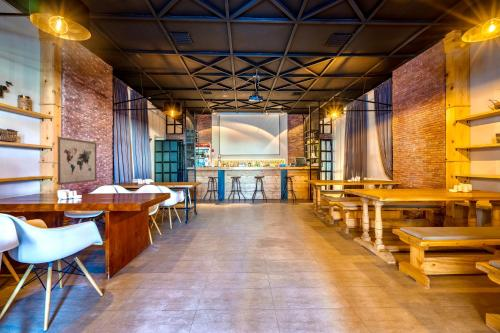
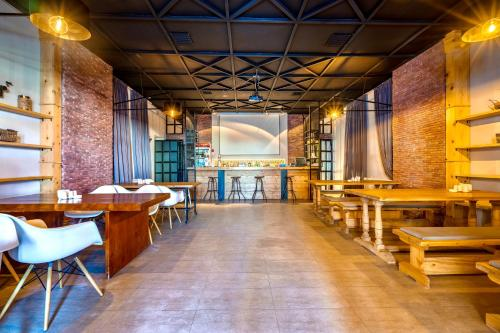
- wall art (79, 161)
